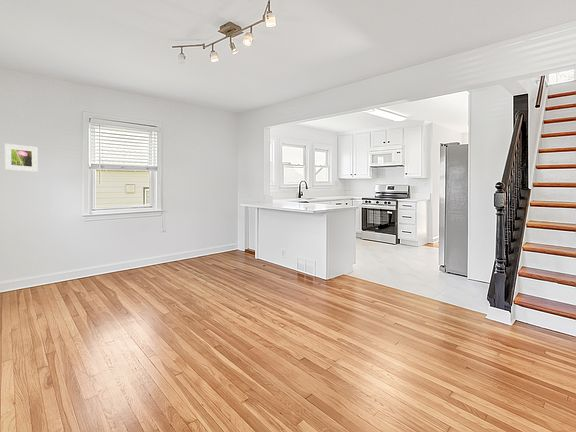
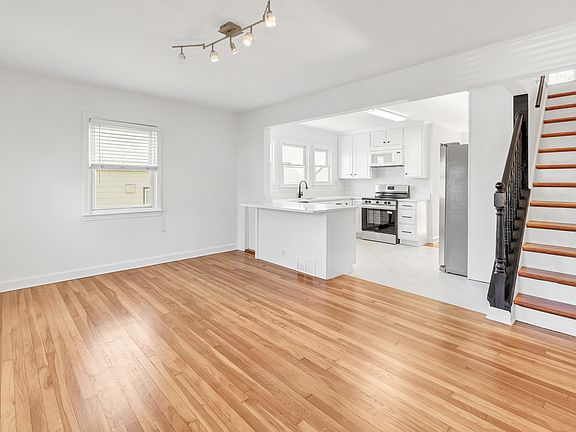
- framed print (21, 158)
